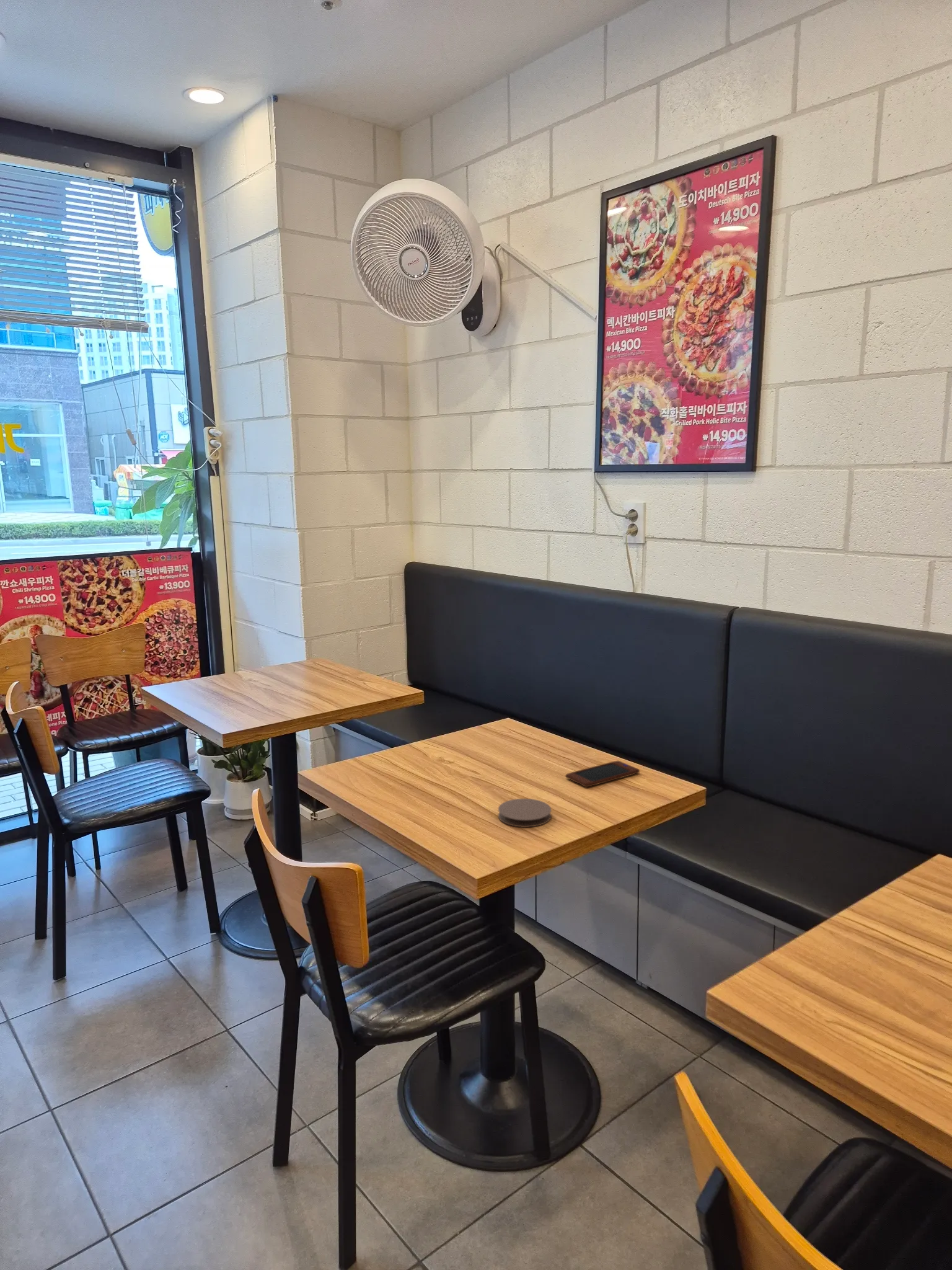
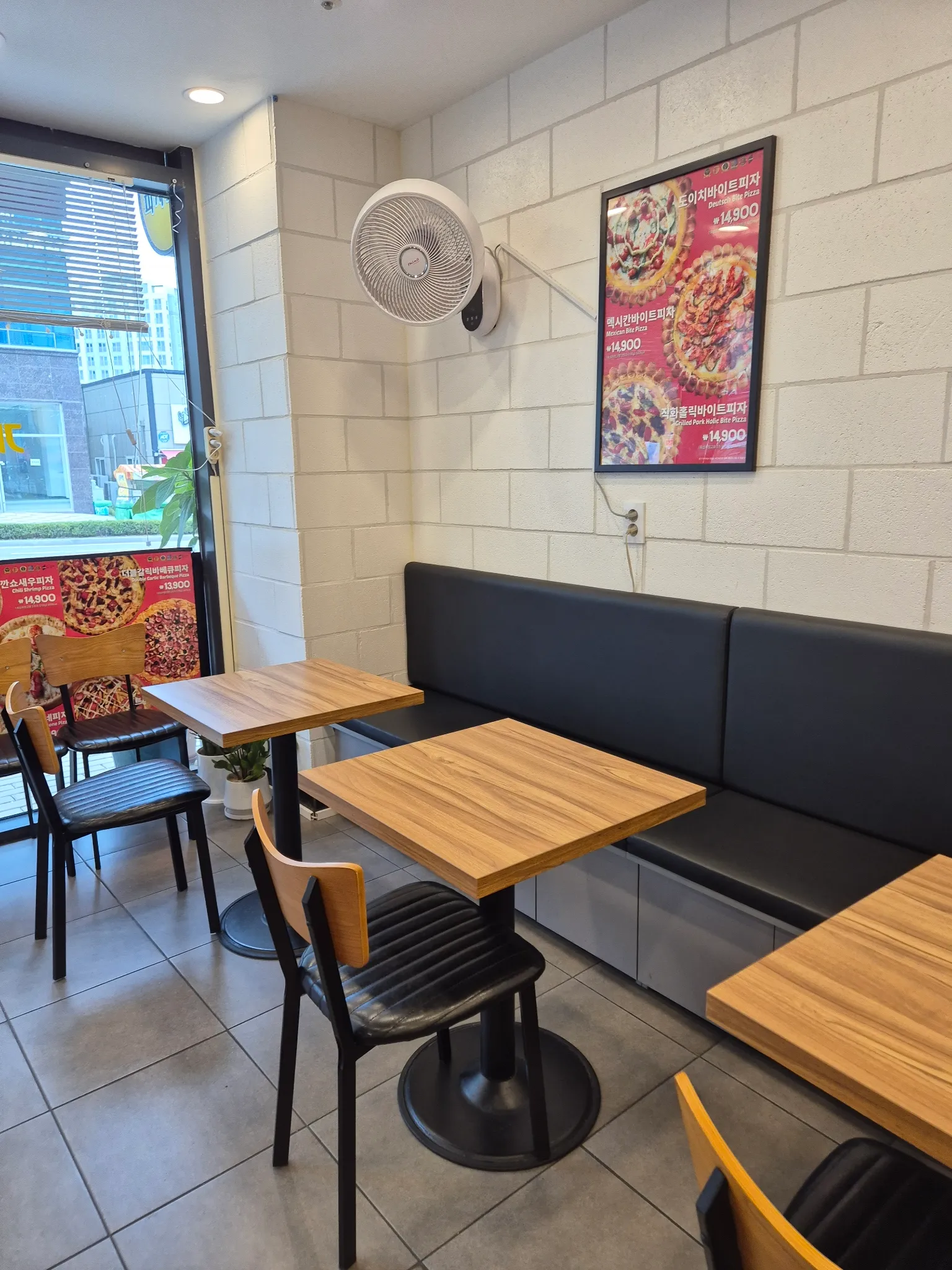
- coaster (524, 812)
- smartphone (602, 773)
